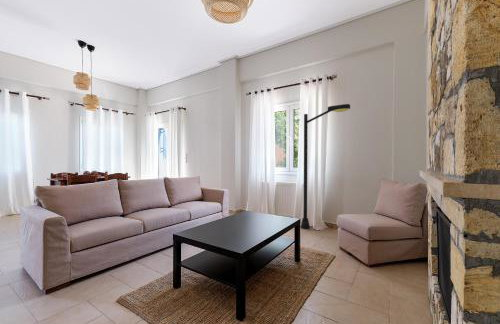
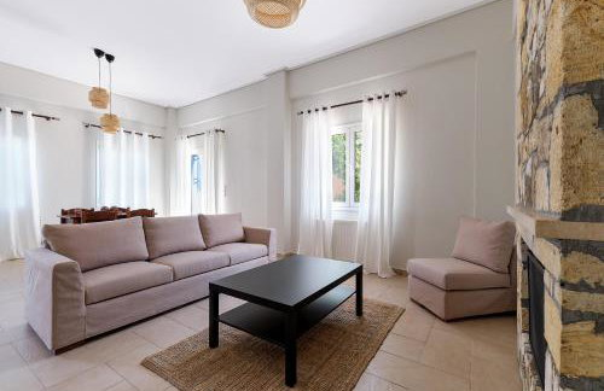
- floor lamp (306, 169)
